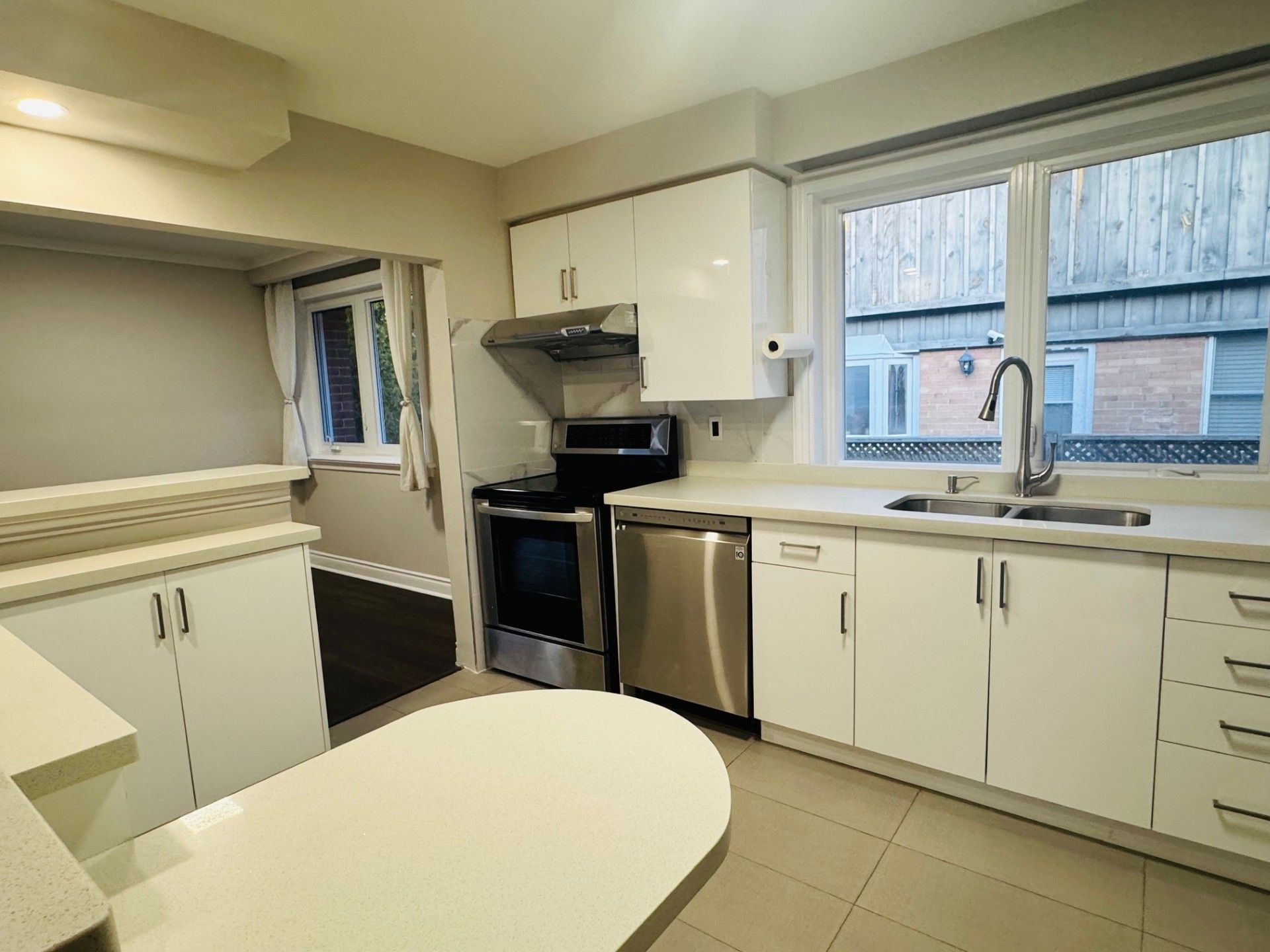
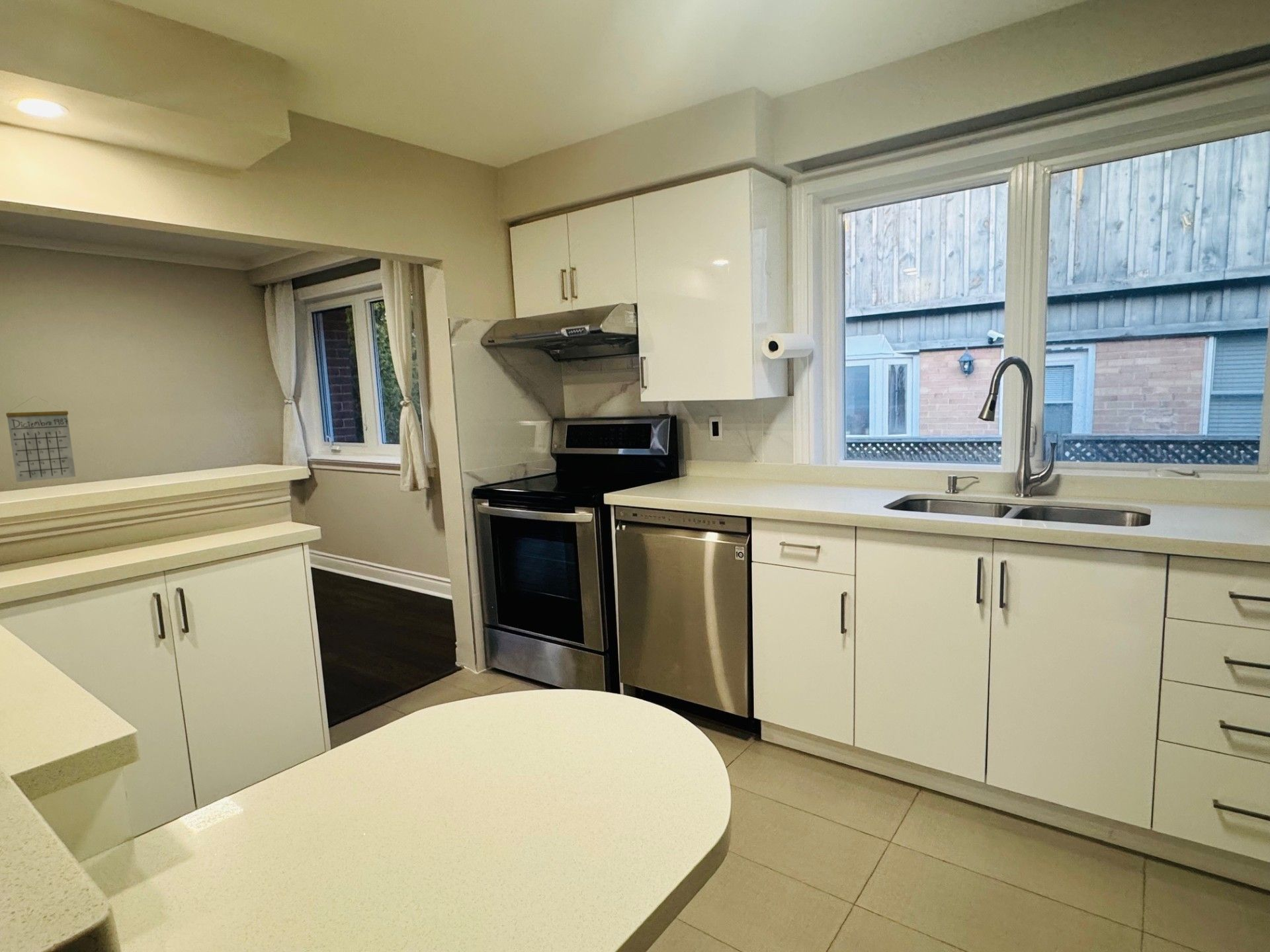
+ calendar (41, 438)
